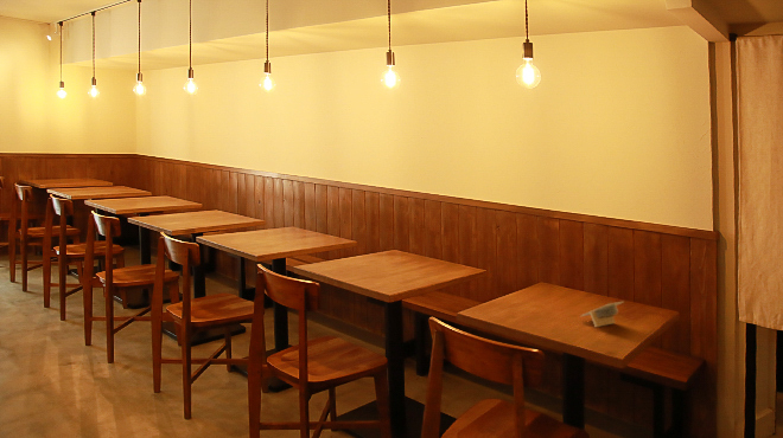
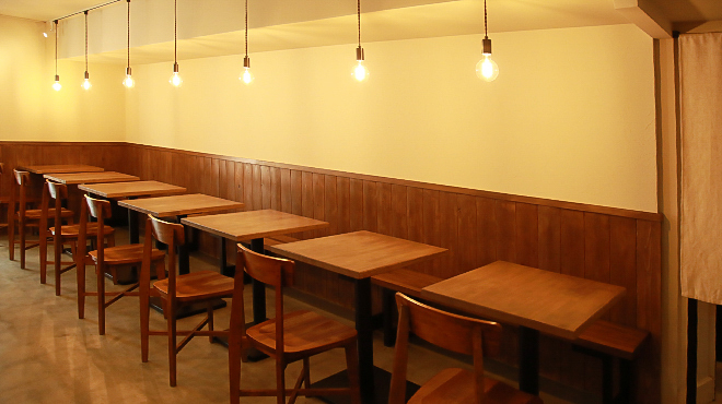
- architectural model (601, 313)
